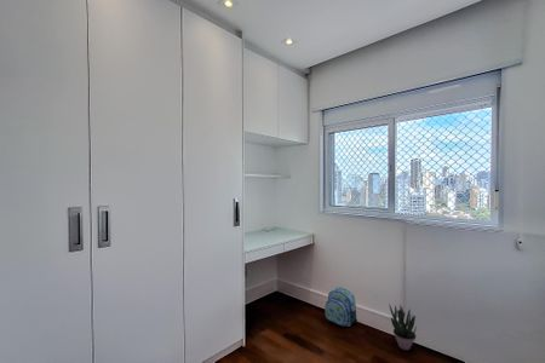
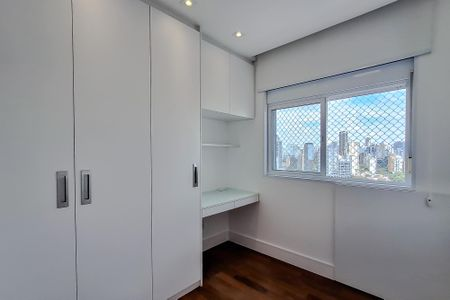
- backpack (340, 306)
- potted plant (402, 327)
